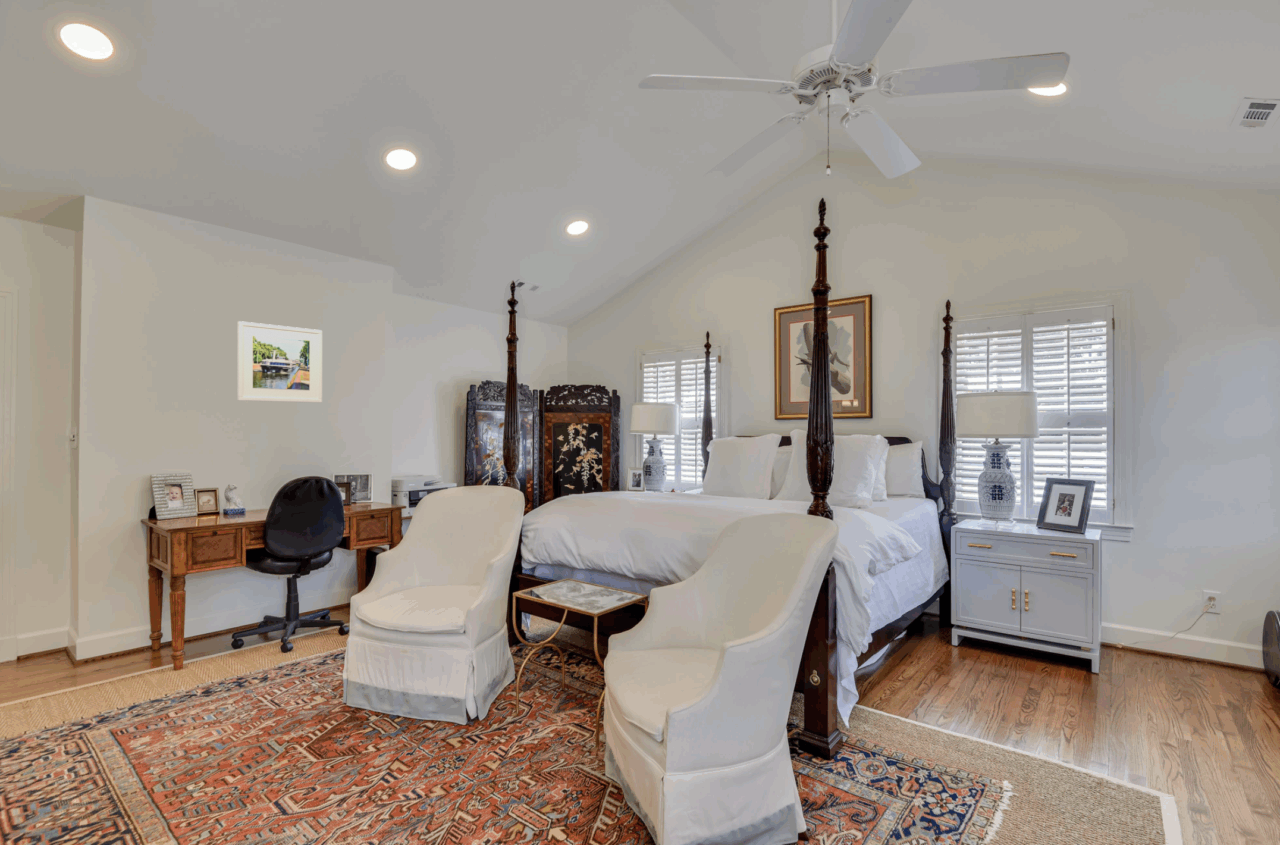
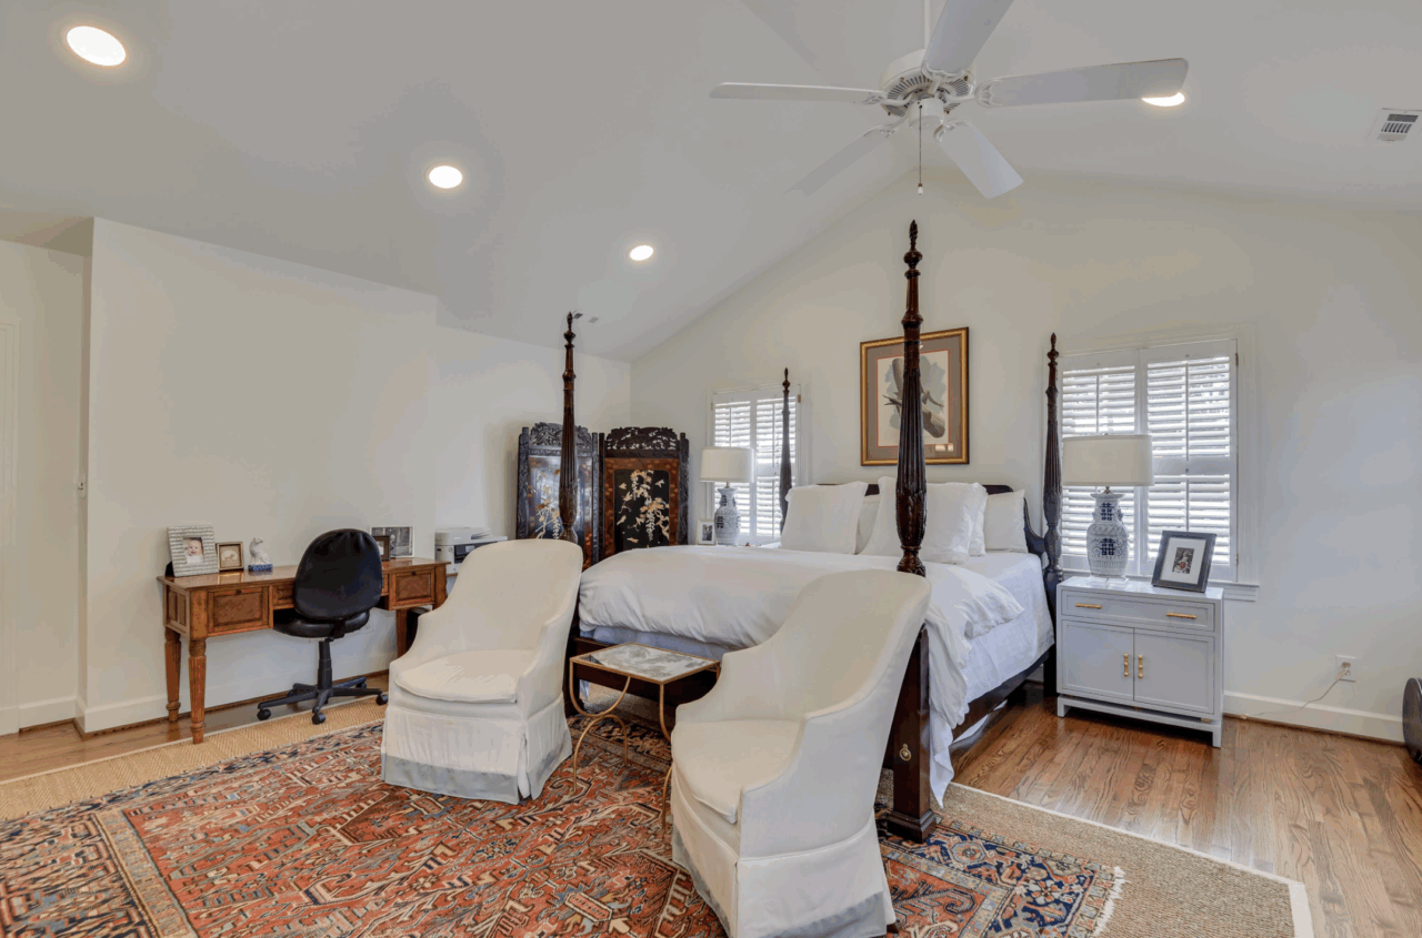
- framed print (281, 363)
